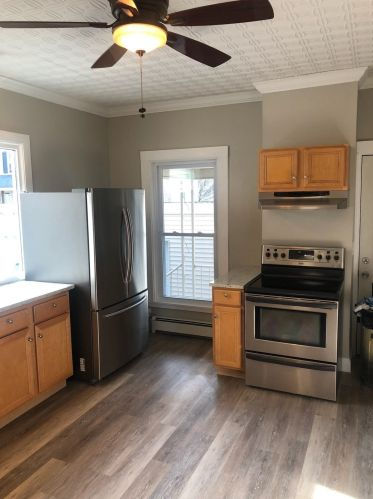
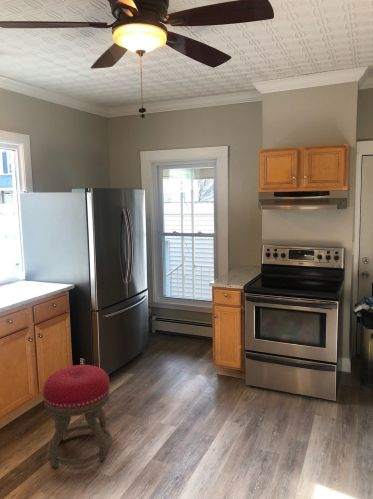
+ stool (78, 412)
